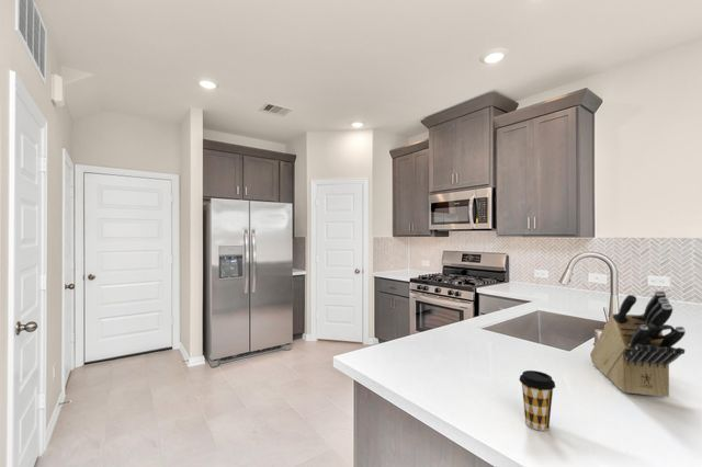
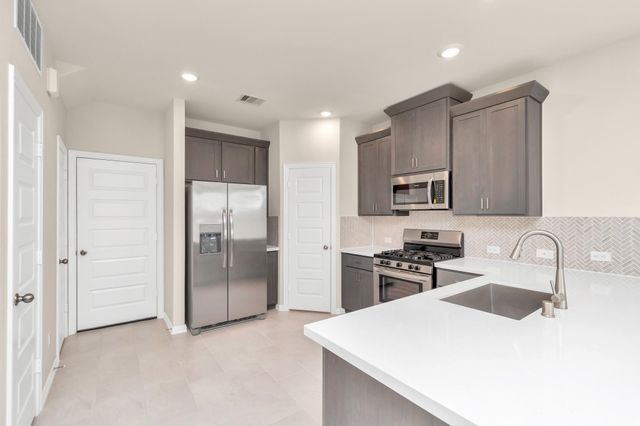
- coffee cup (536, 400)
- knife block (631, 334)
